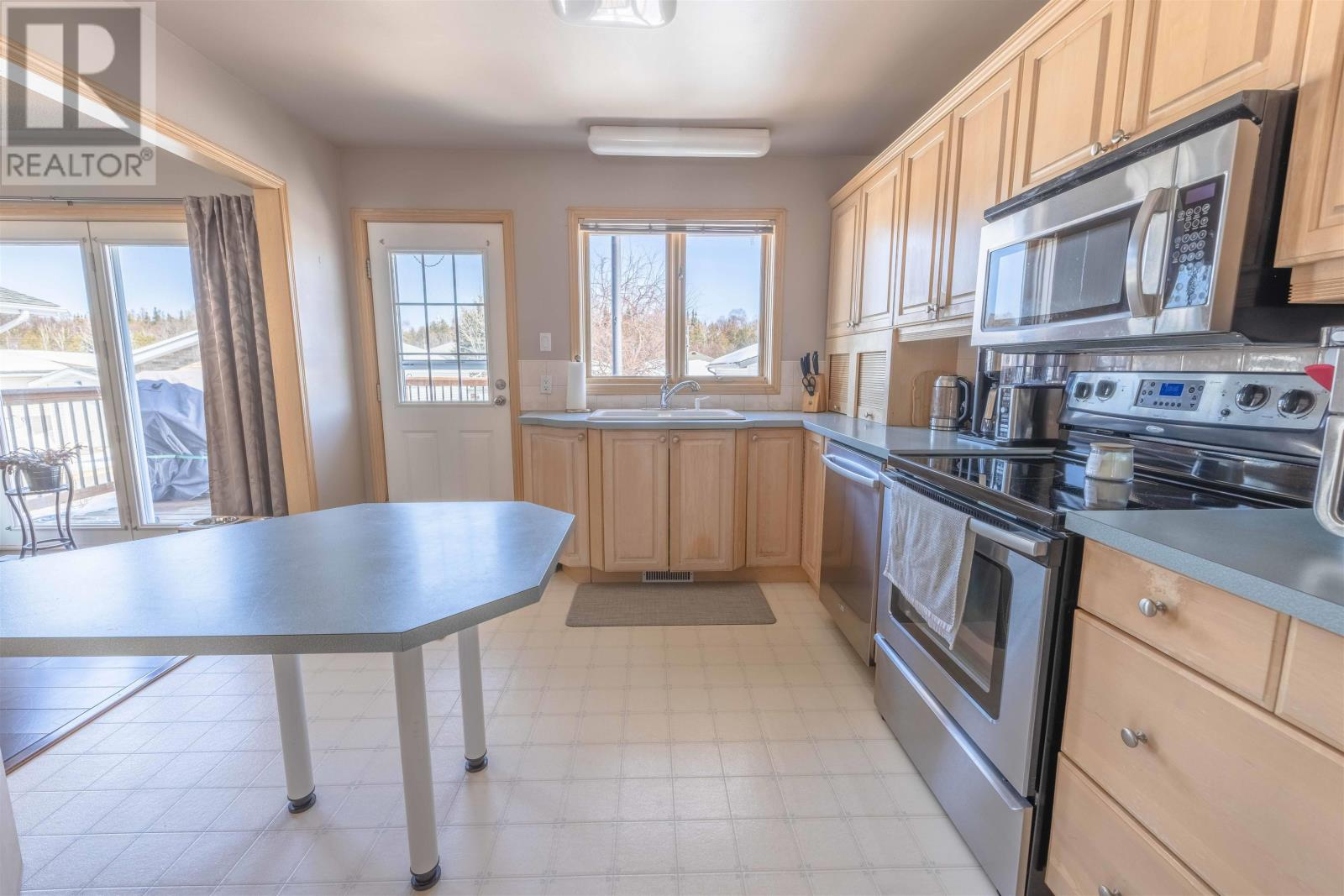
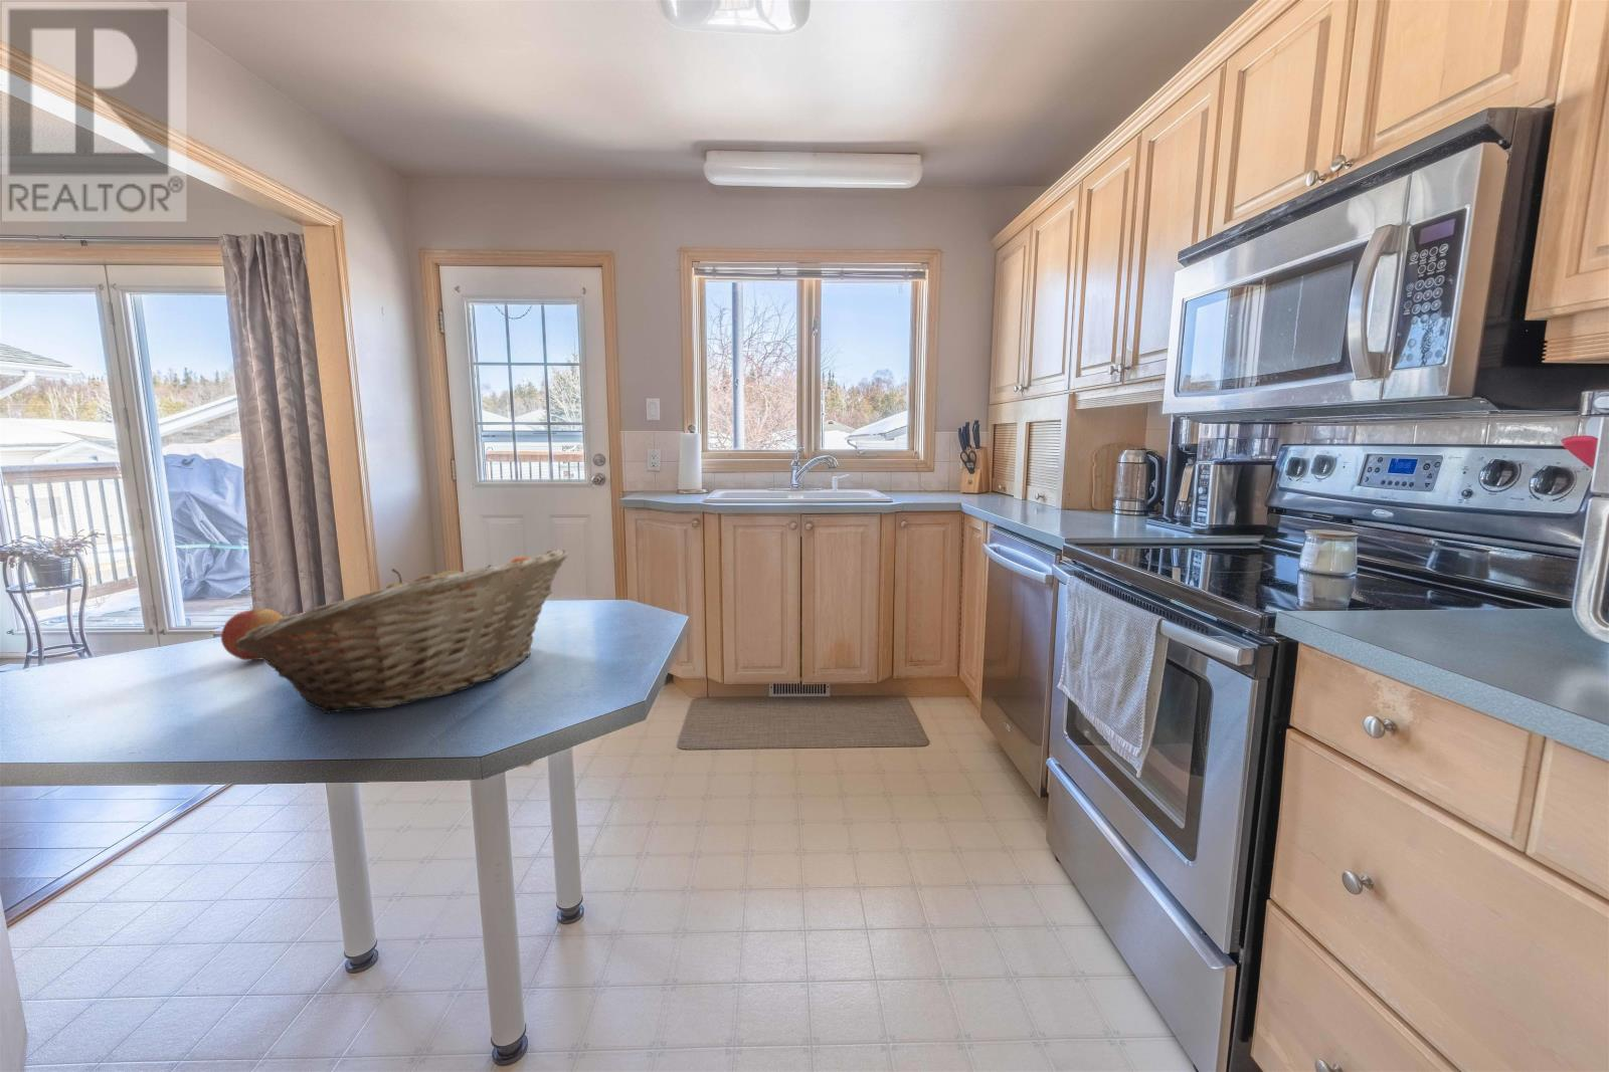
+ fruit basket (430, 615)
+ apple (254, 629)
